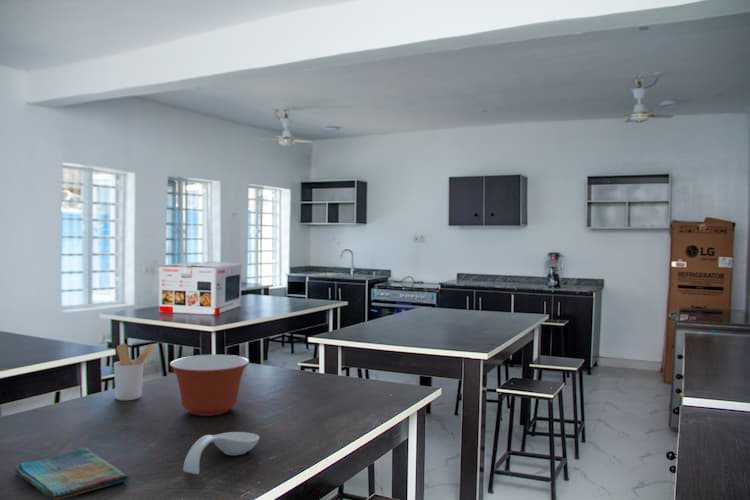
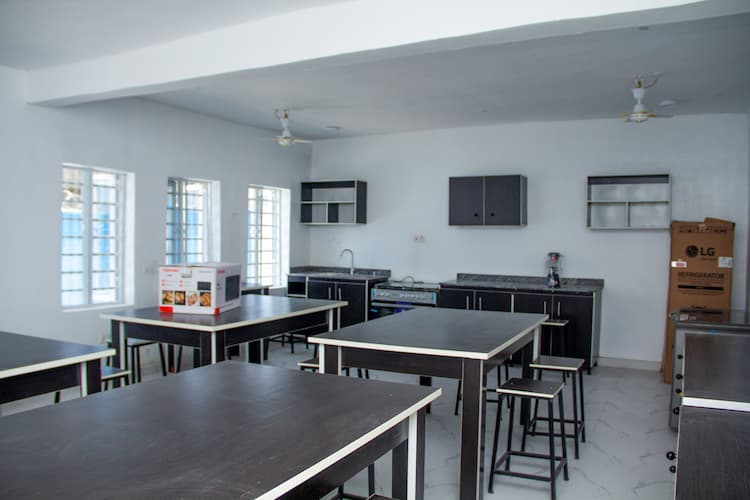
- utensil holder (135, 370)
- mixing bowl (209, 386)
- dish towel (71, 472)
- spoon rest (222, 444)
